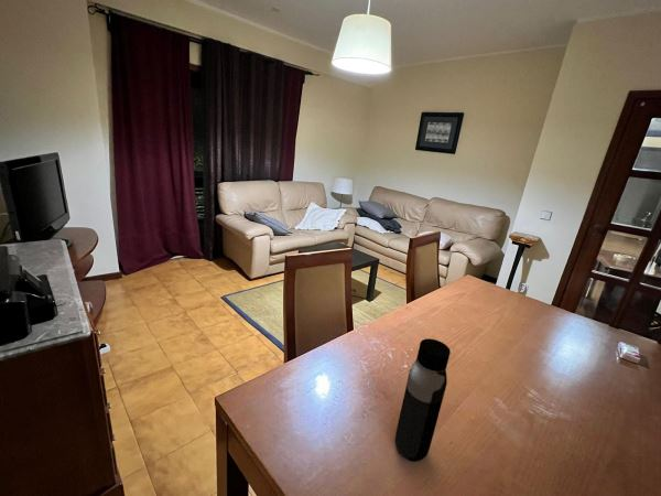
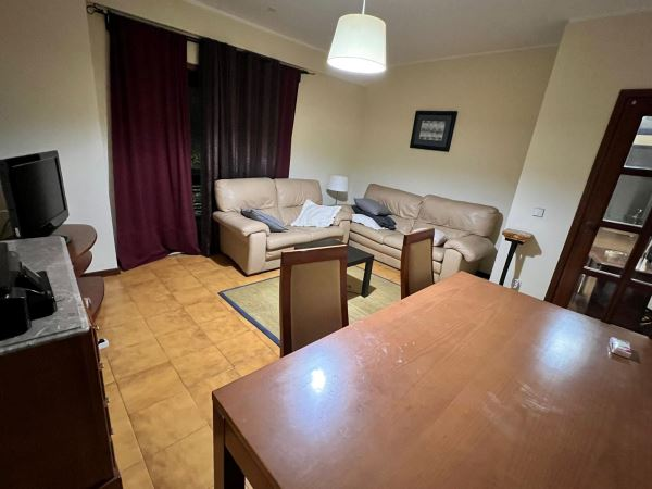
- water bottle (422, 400)
